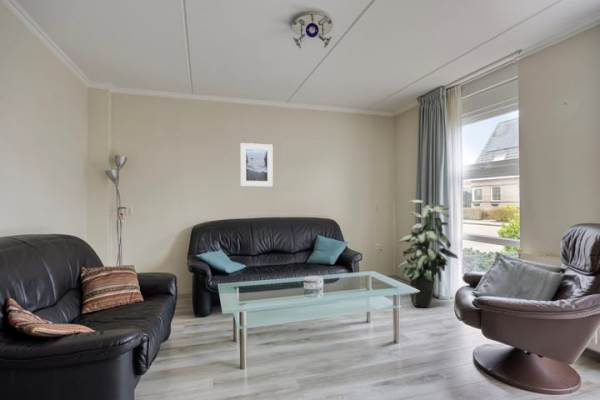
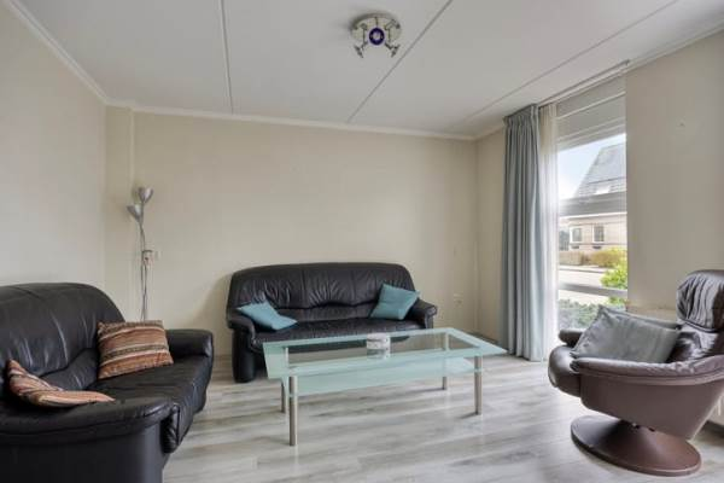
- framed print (256, 165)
- indoor plant (423, 252)
